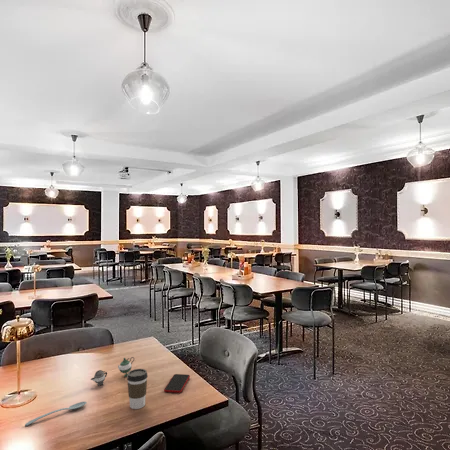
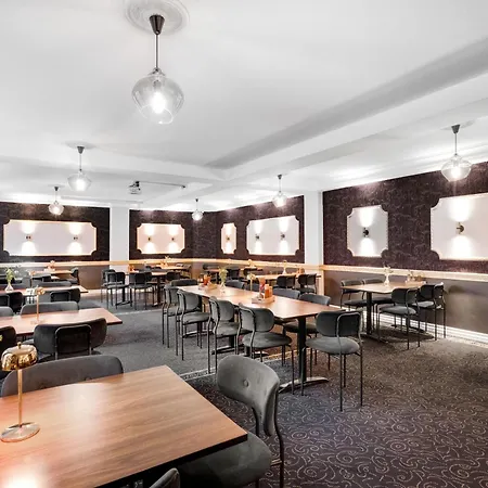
- spoon (57, 411)
- smartphone (177, 382)
- coffee cup (137, 388)
- teapot (118, 368)
